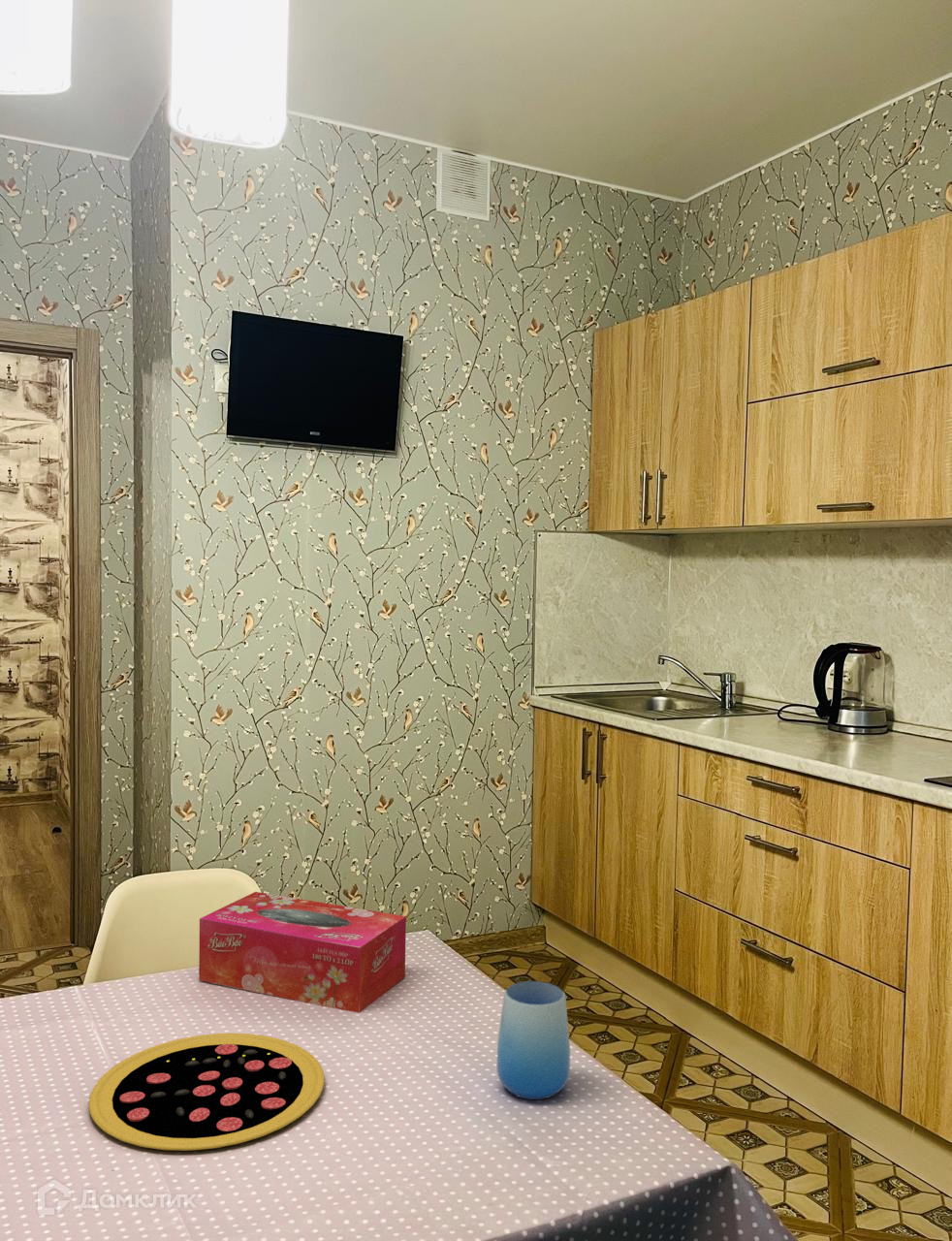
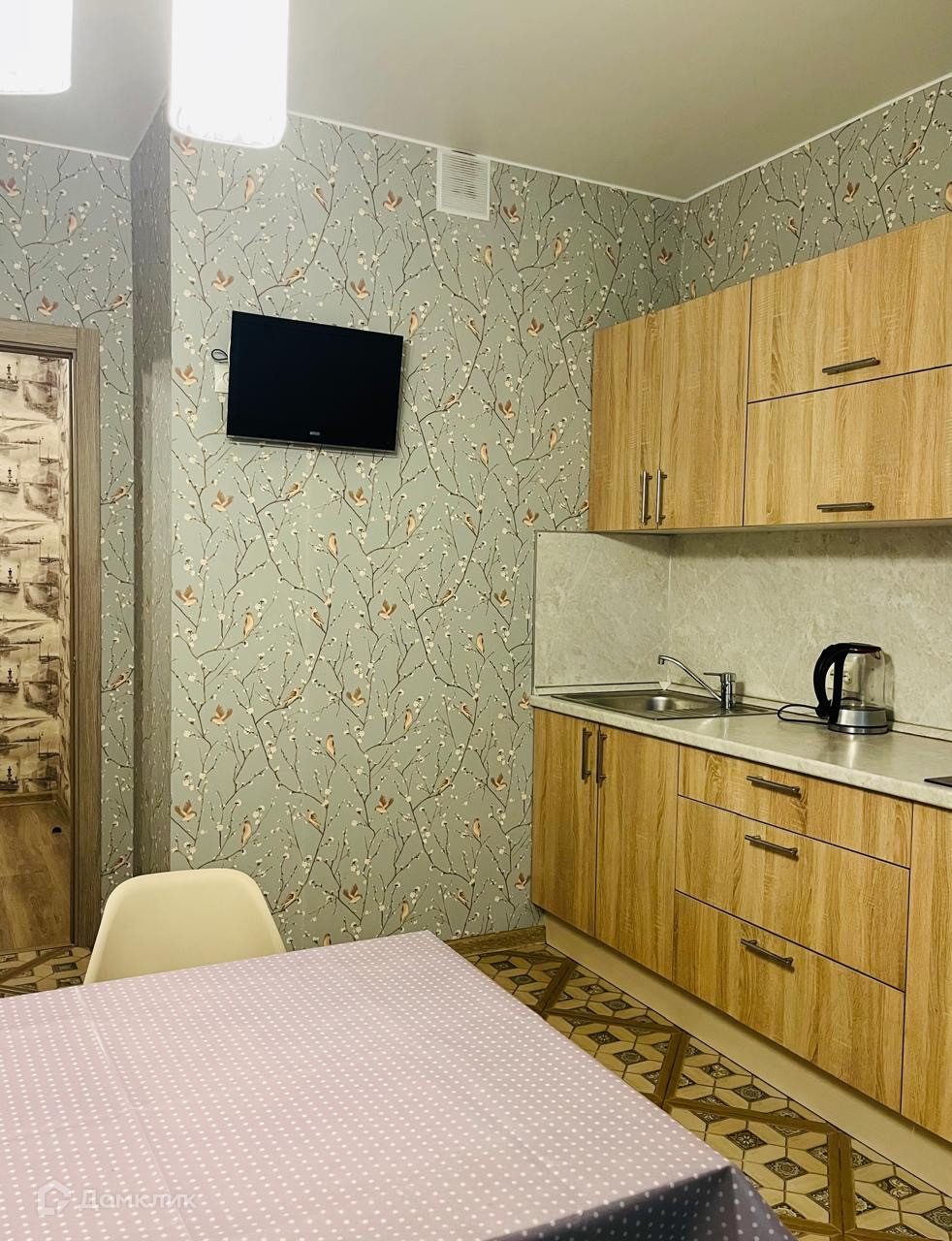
- tissue box (302, 947)
- pizza (209, 1087)
- cup (533, 1039)
